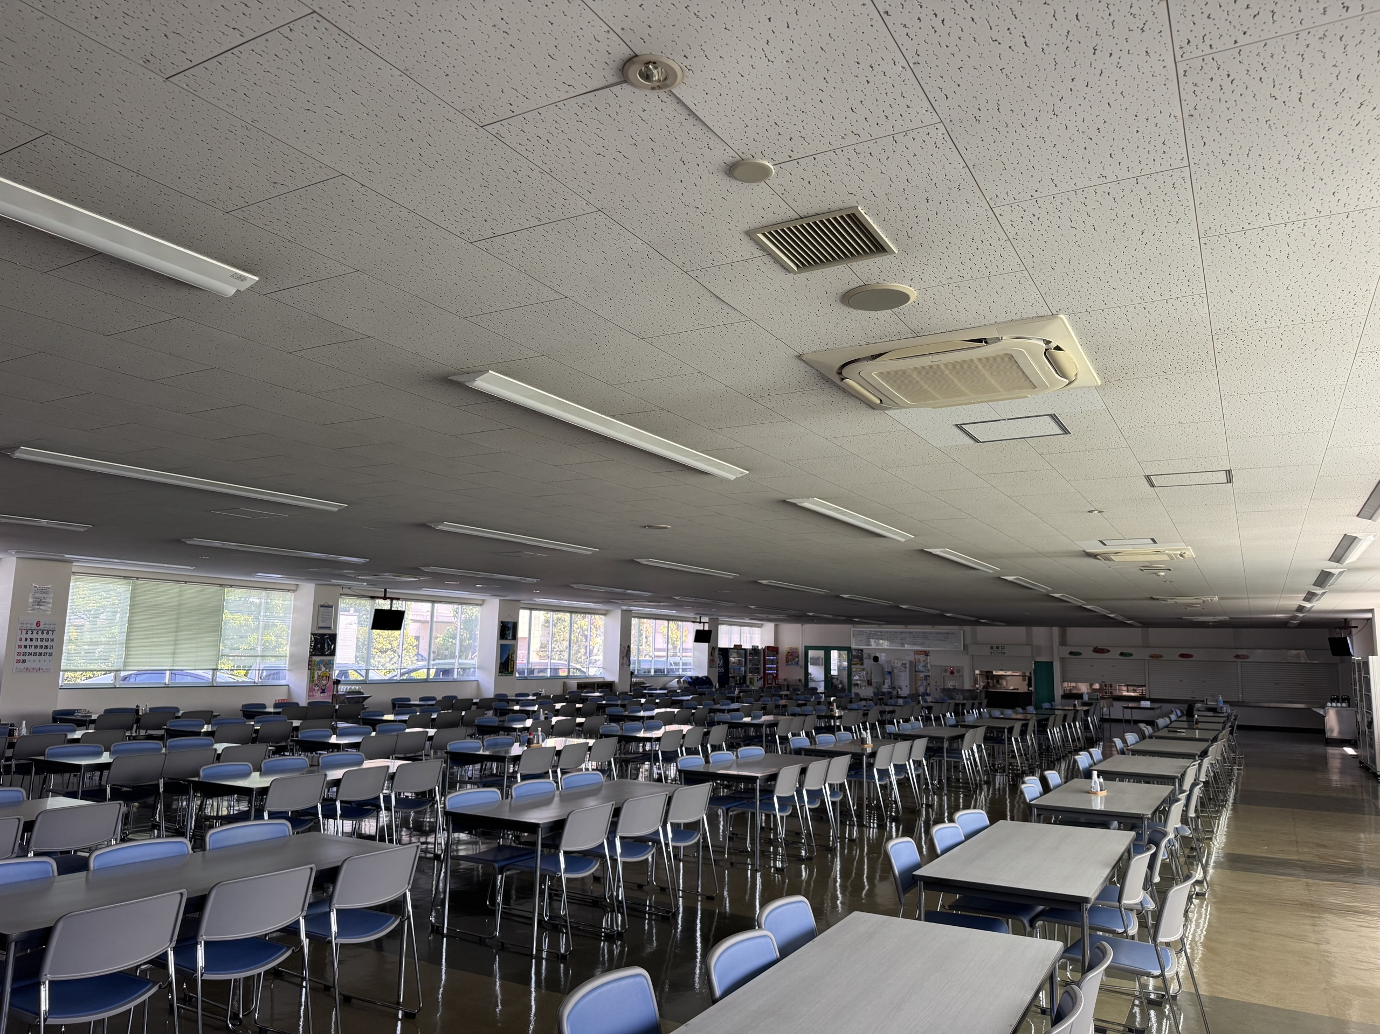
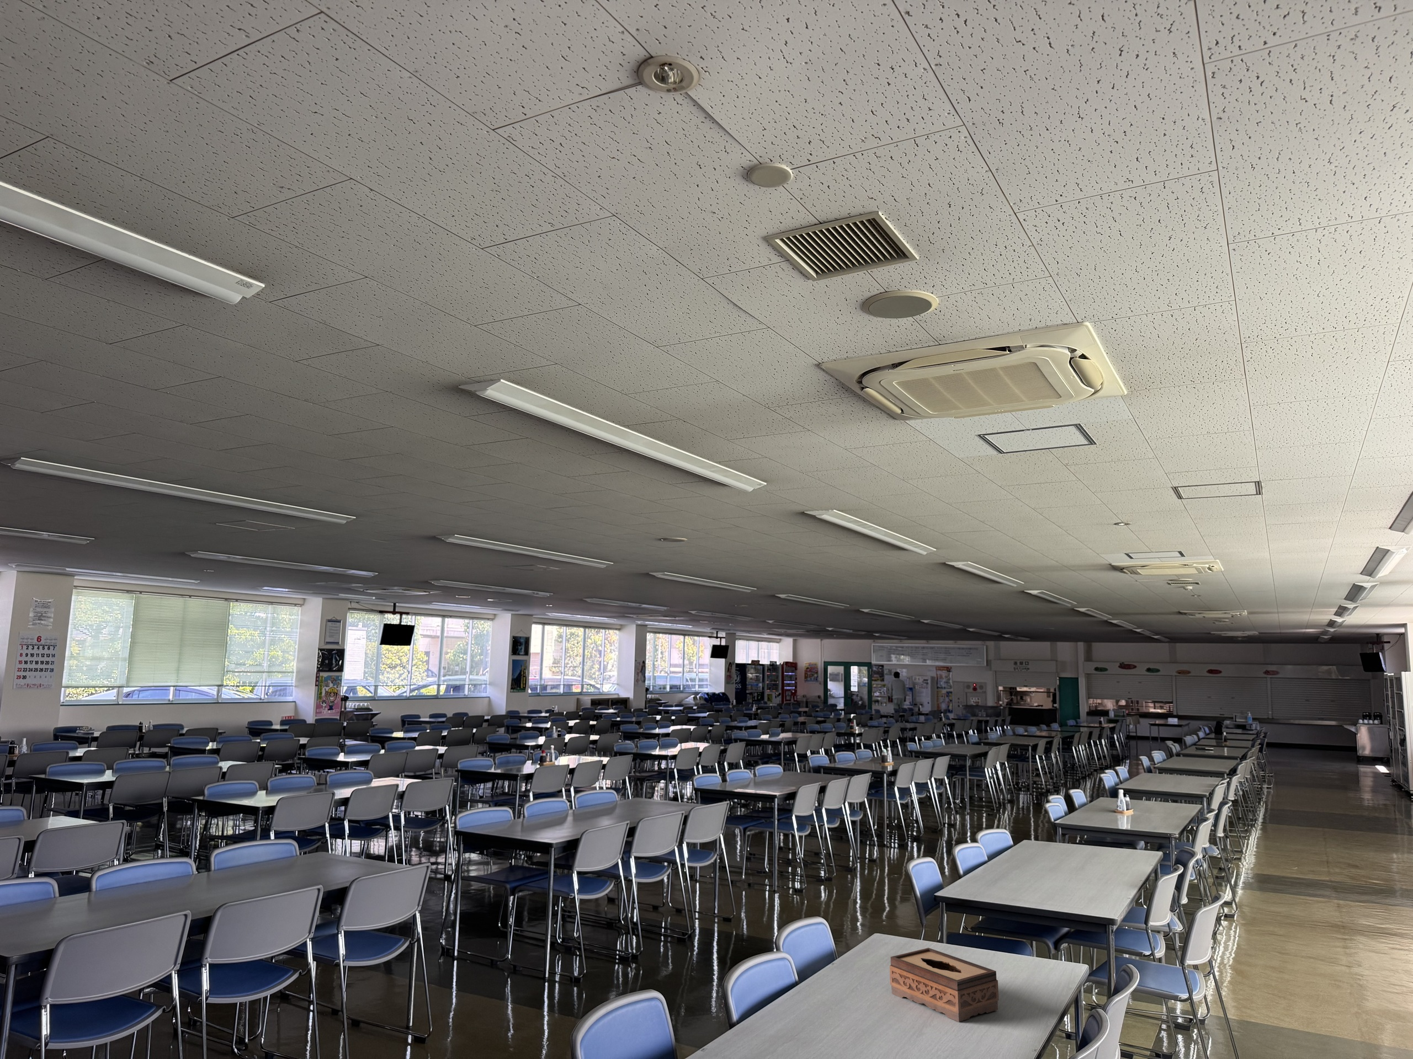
+ tissue box (942, 982)
